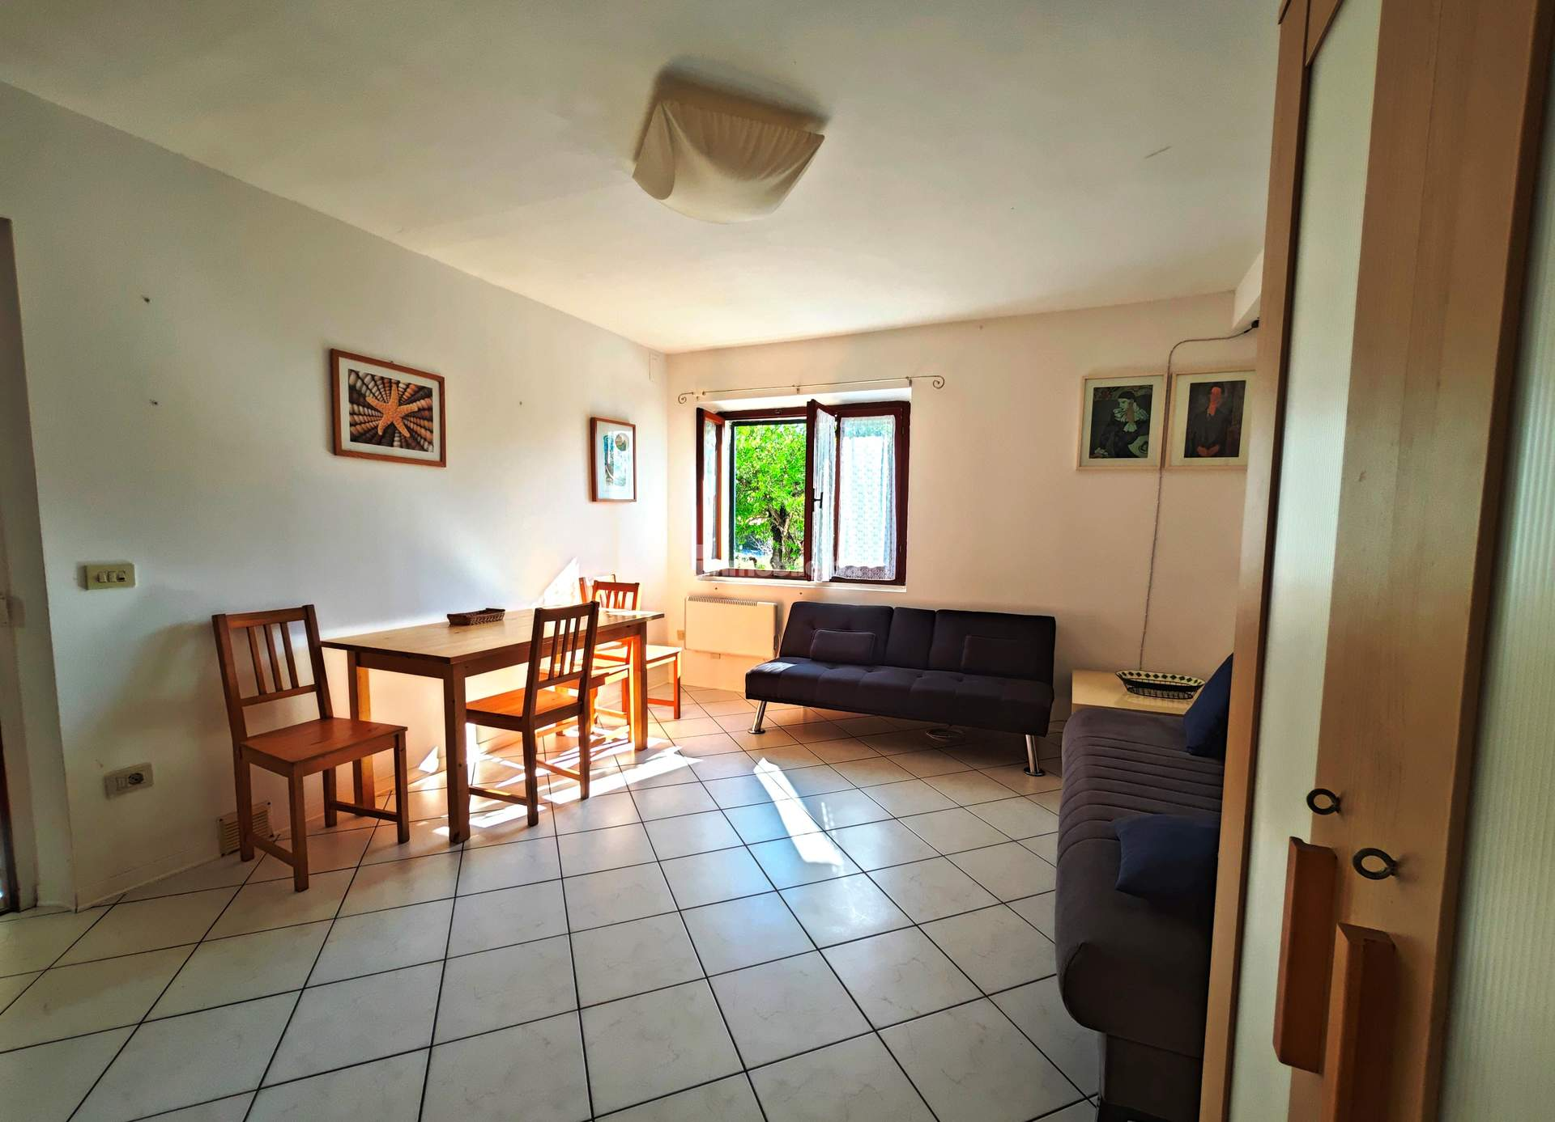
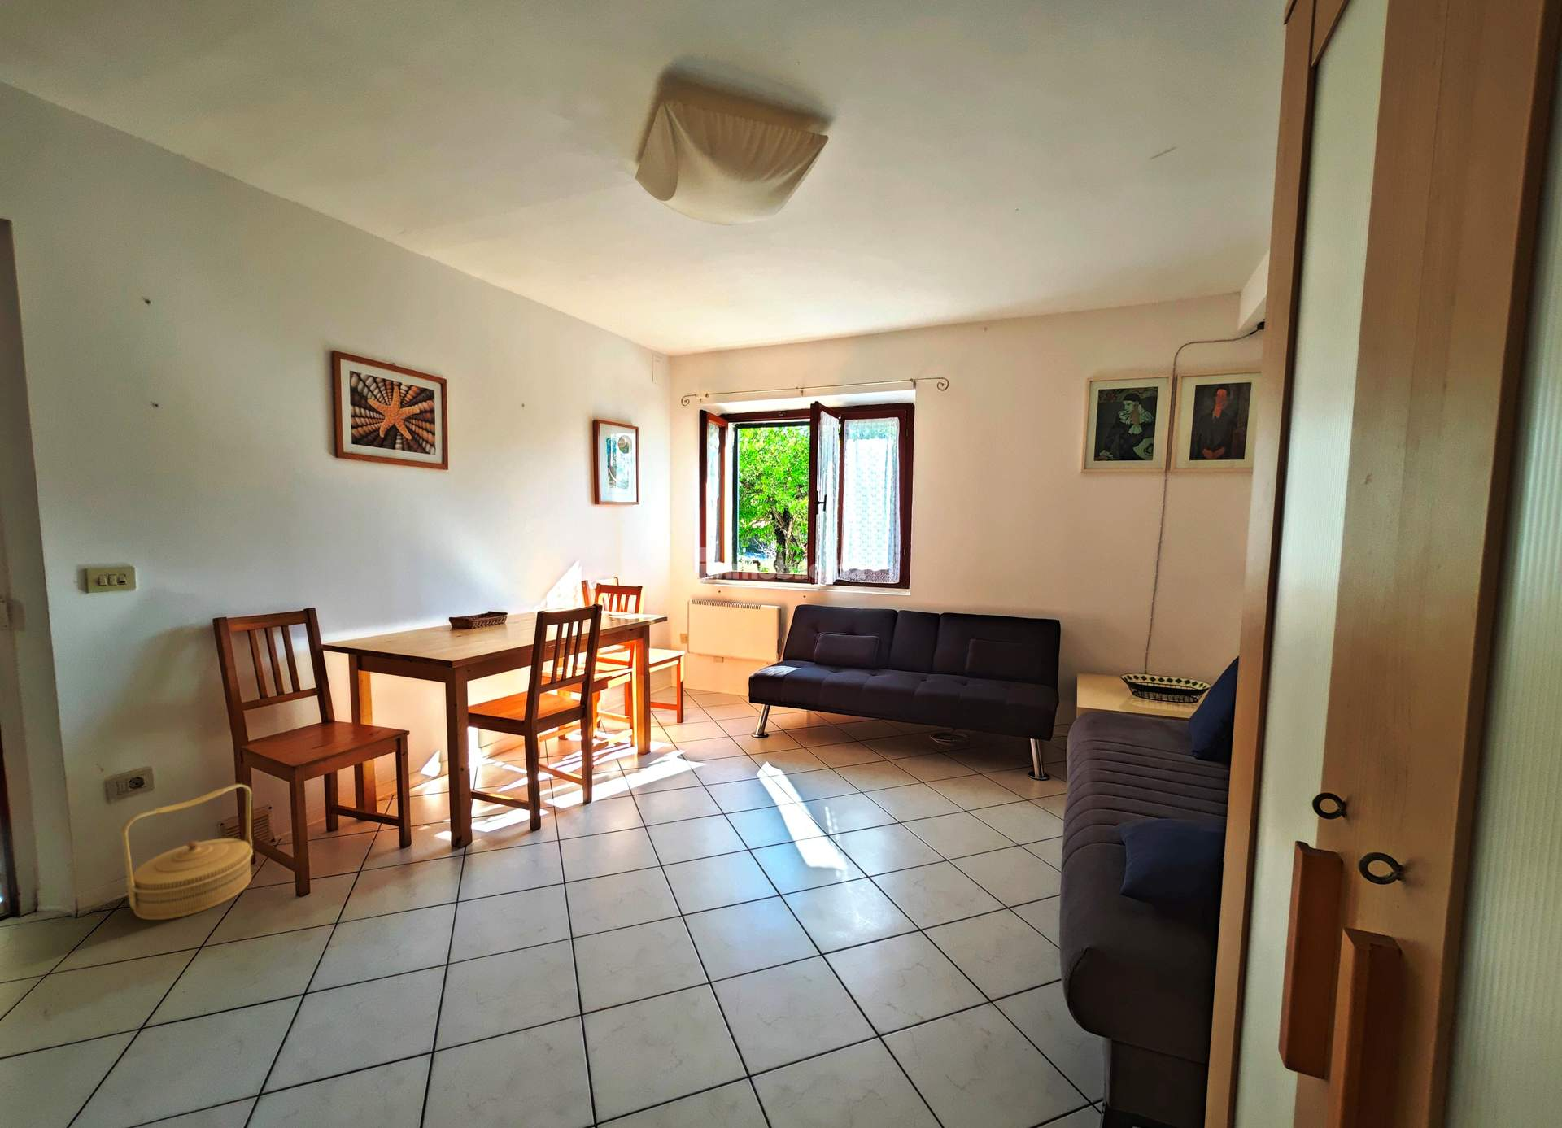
+ basket (193, 845)
